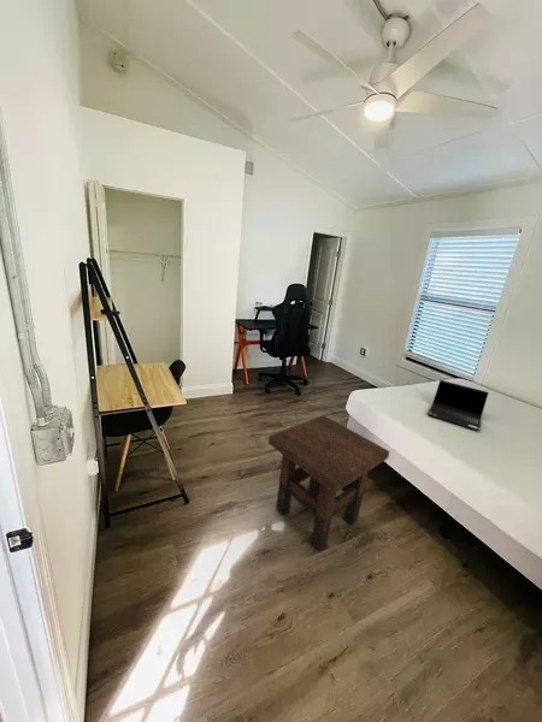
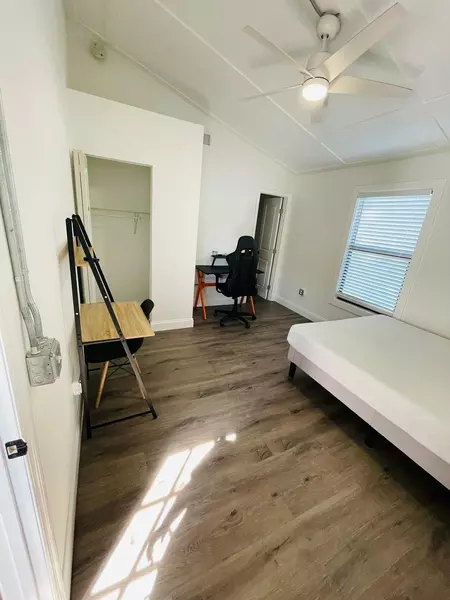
- side table (322, 480)
- laptop computer (458, 403)
